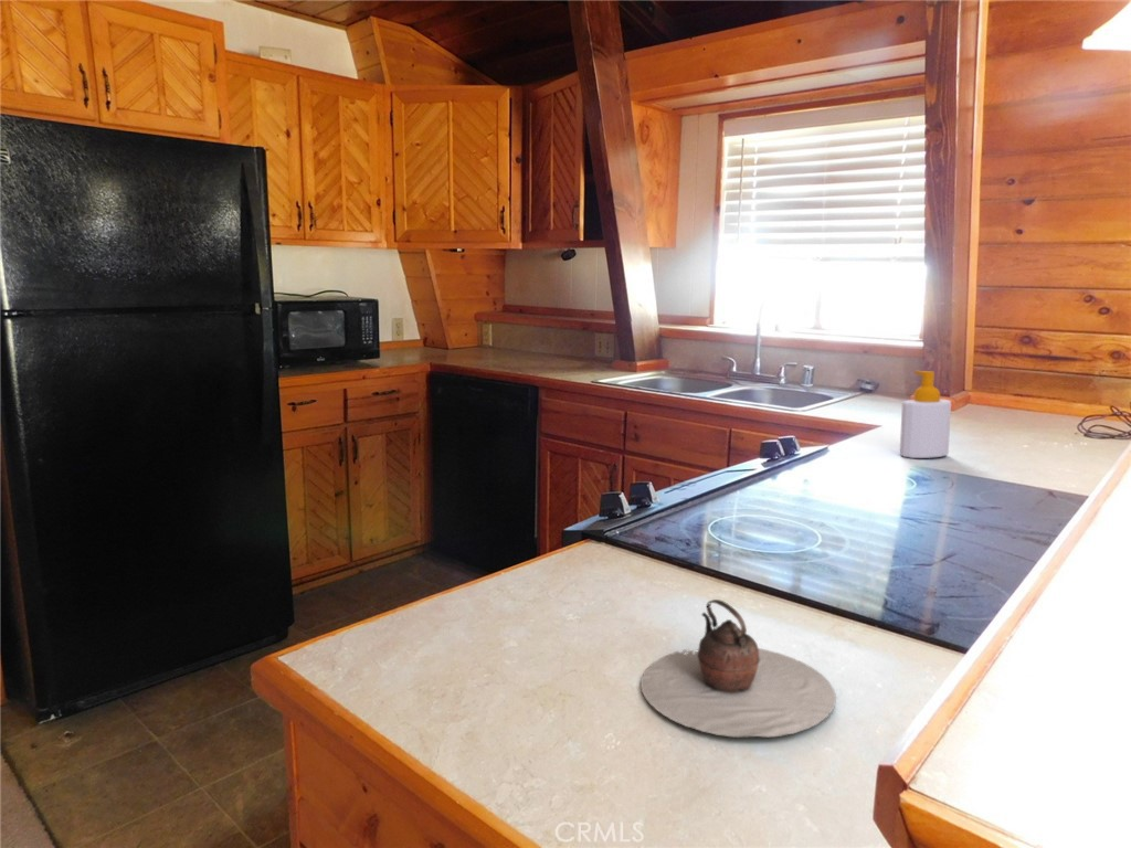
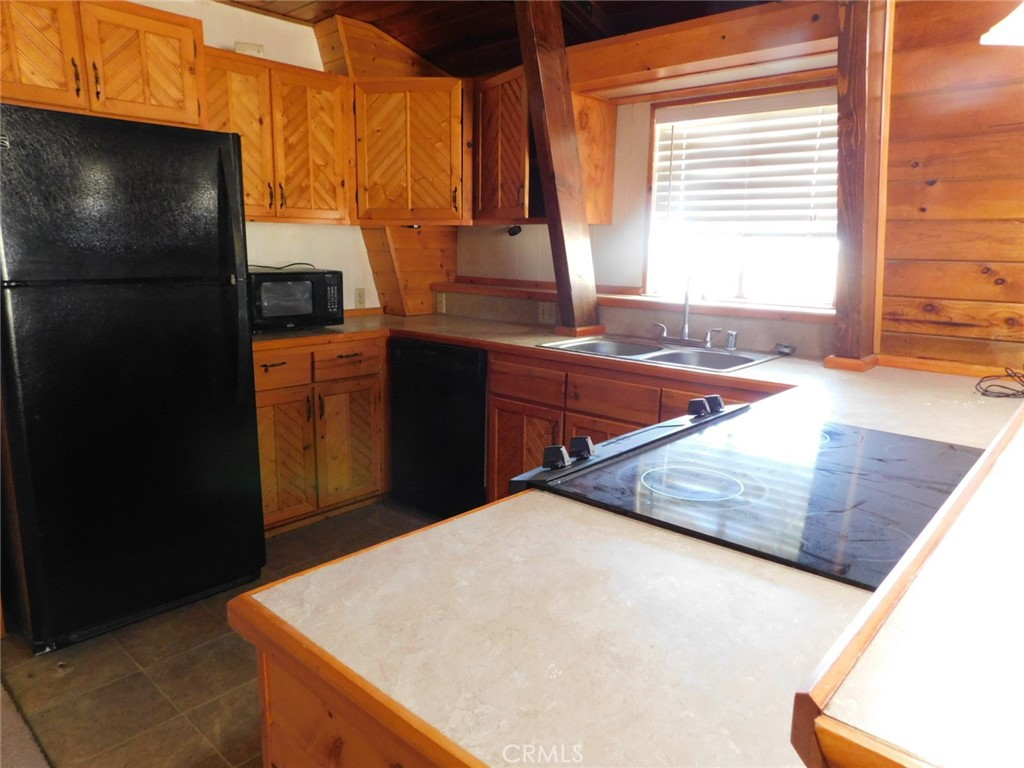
- teapot (737, 646)
- soap bottle (926, 413)
